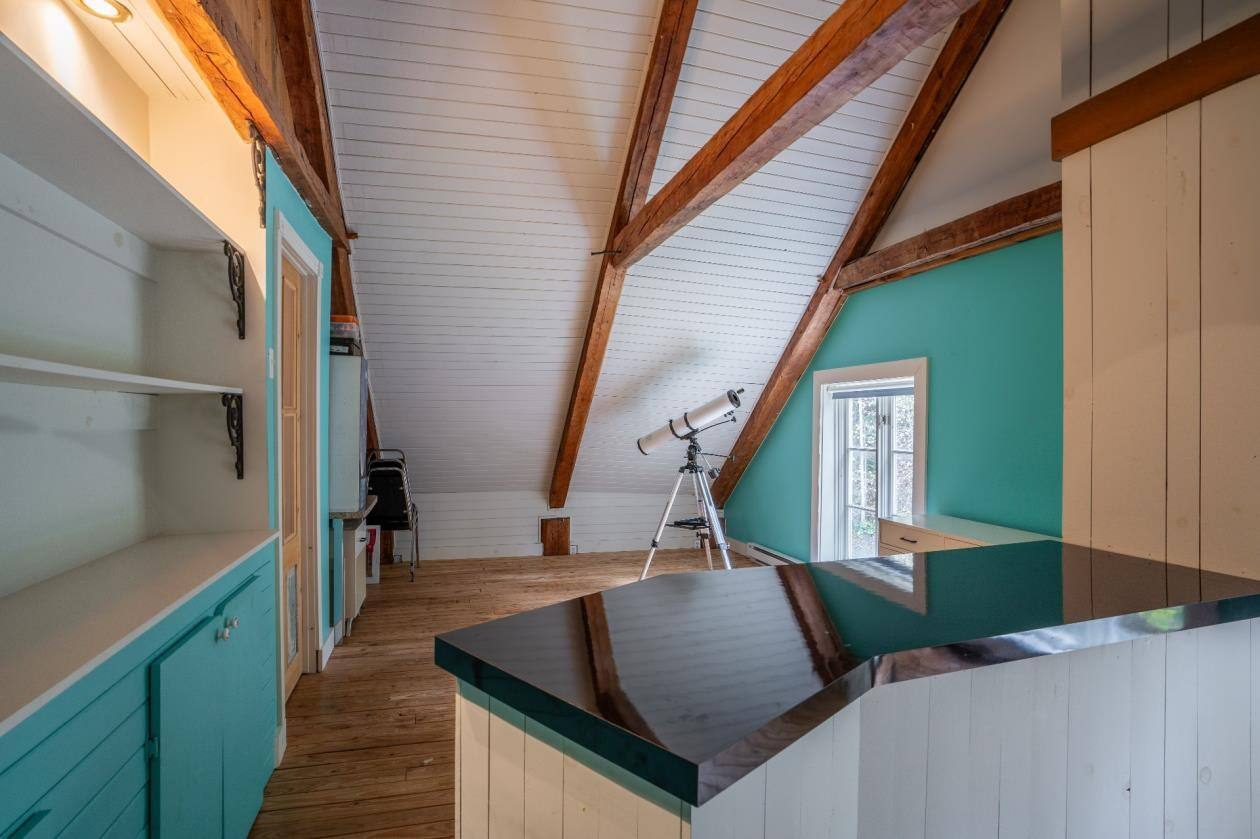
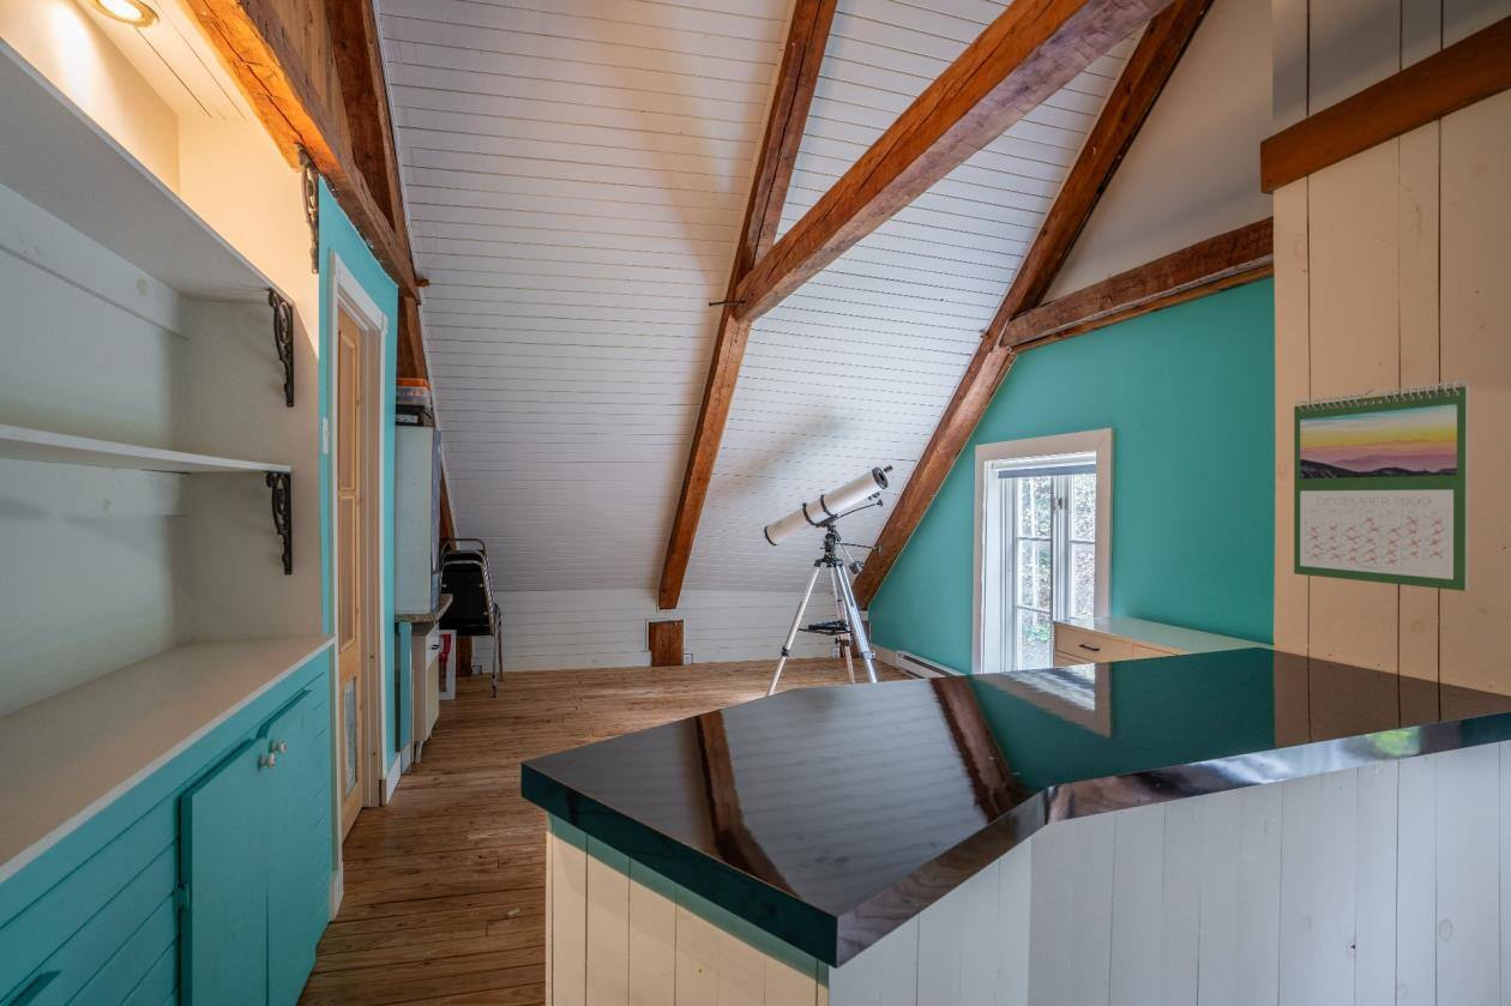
+ calendar (1372, 484)
